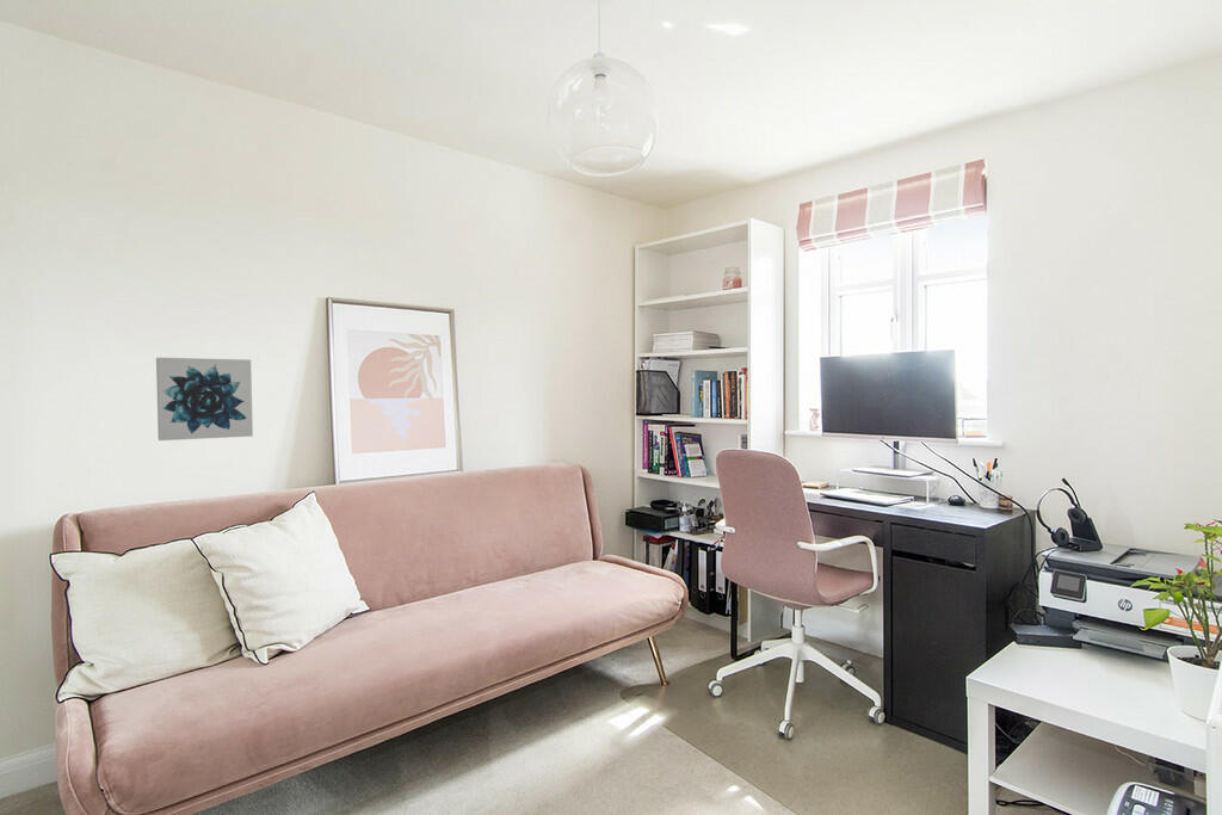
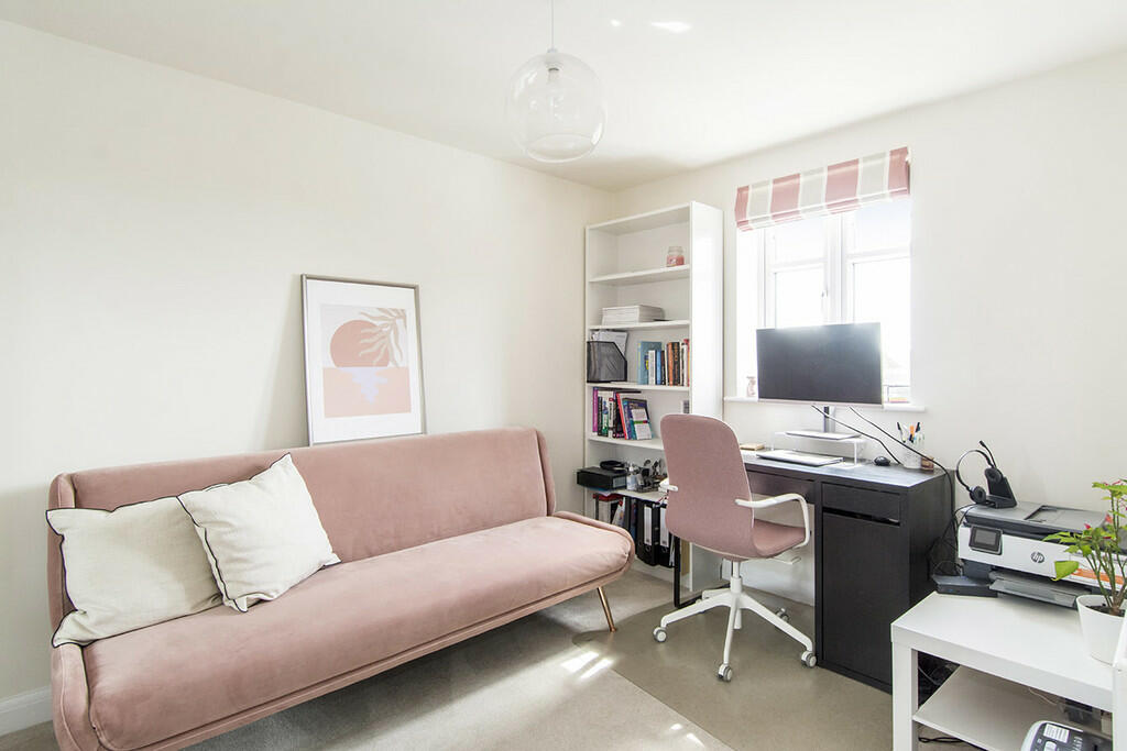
- wall art (205, 399)
